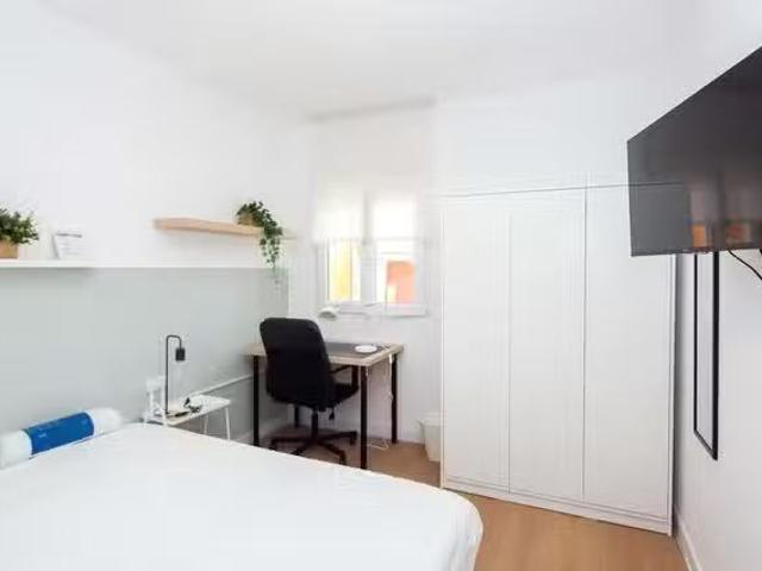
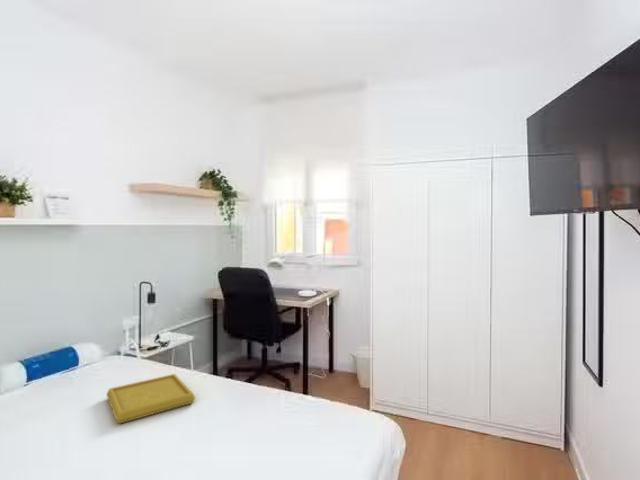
+ serving tray (150, 395)
